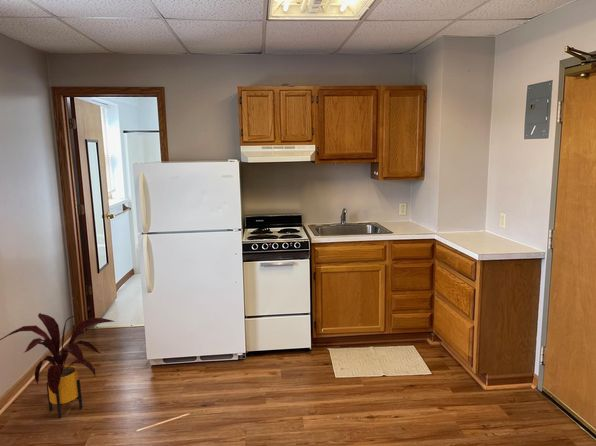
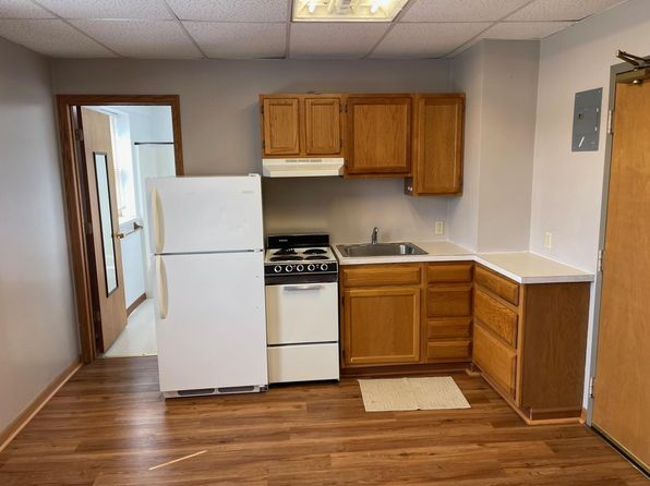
- house plant (56, 366)
